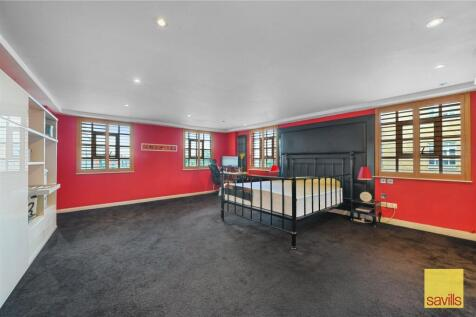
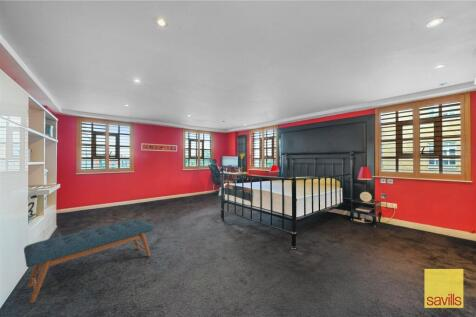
+ bench (97, 250)
